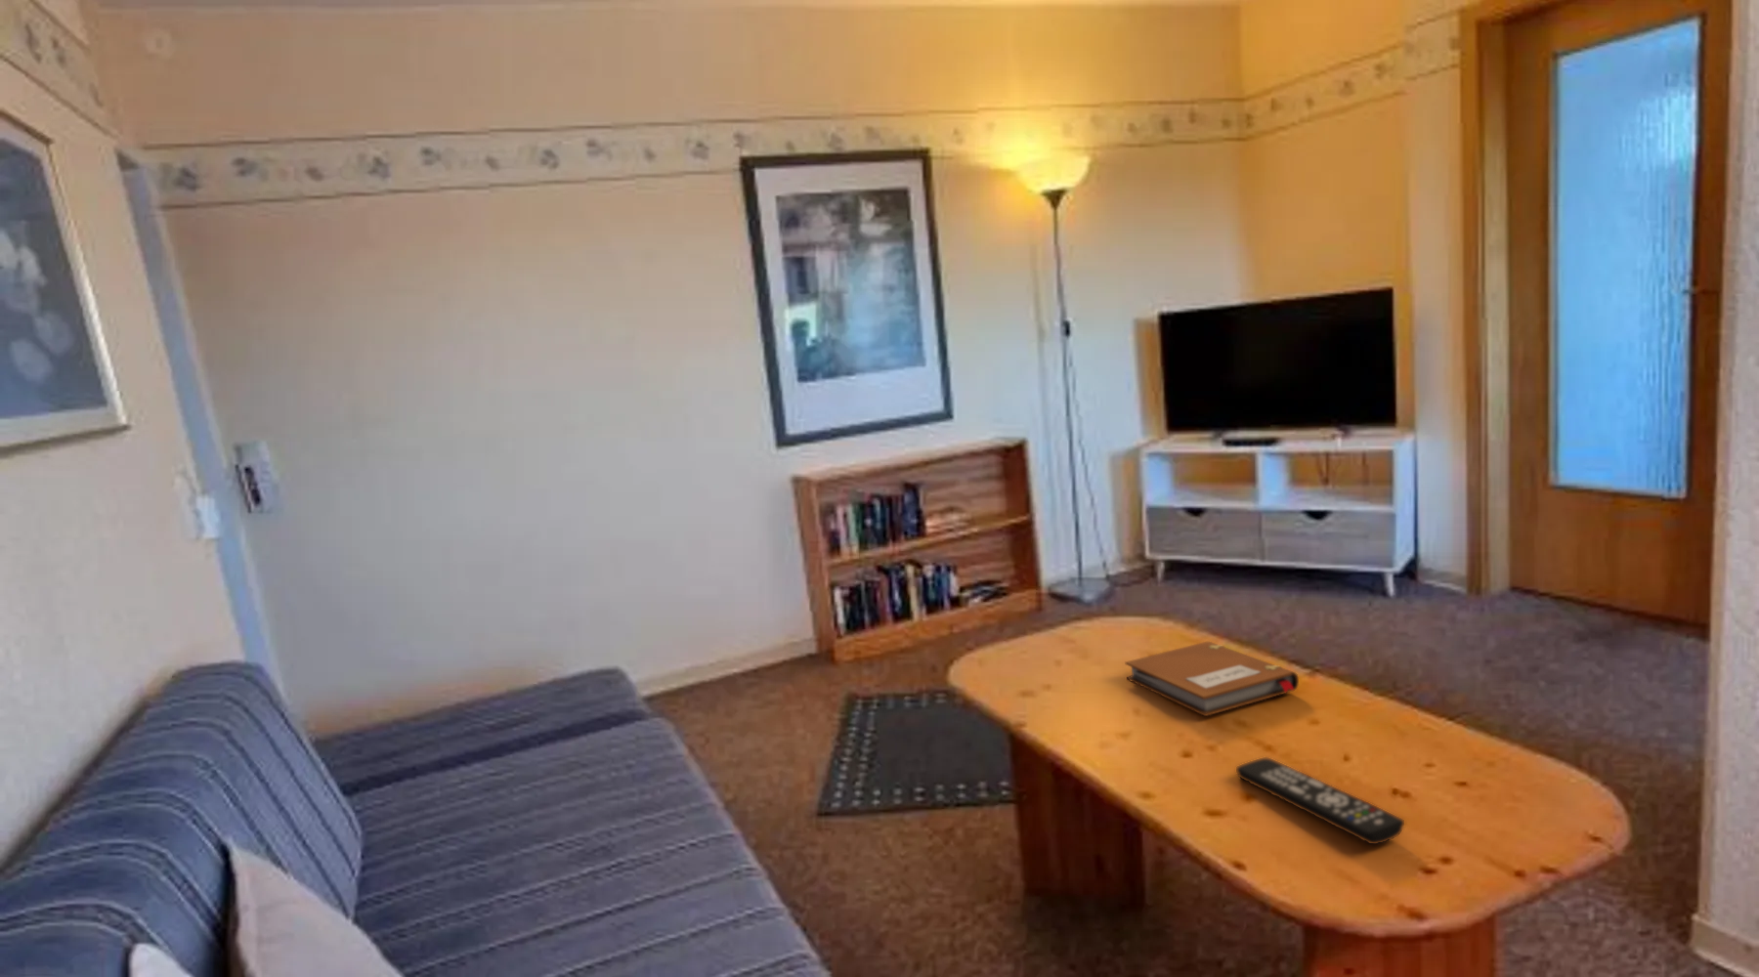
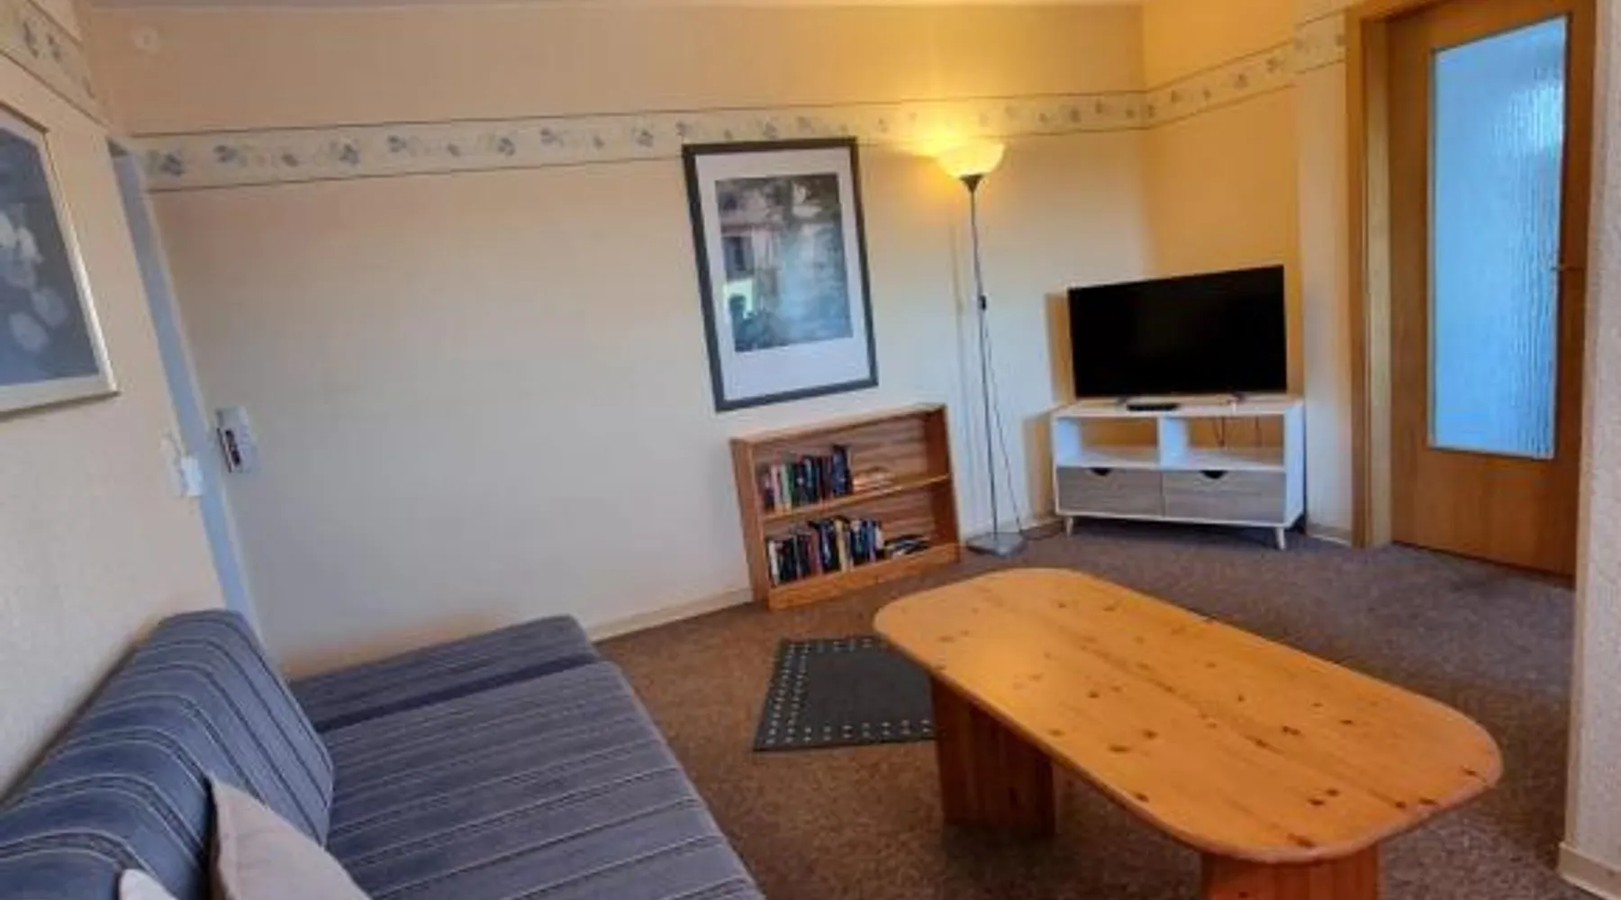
- notebook (1210, 675)
- remote control (1314, 798)
